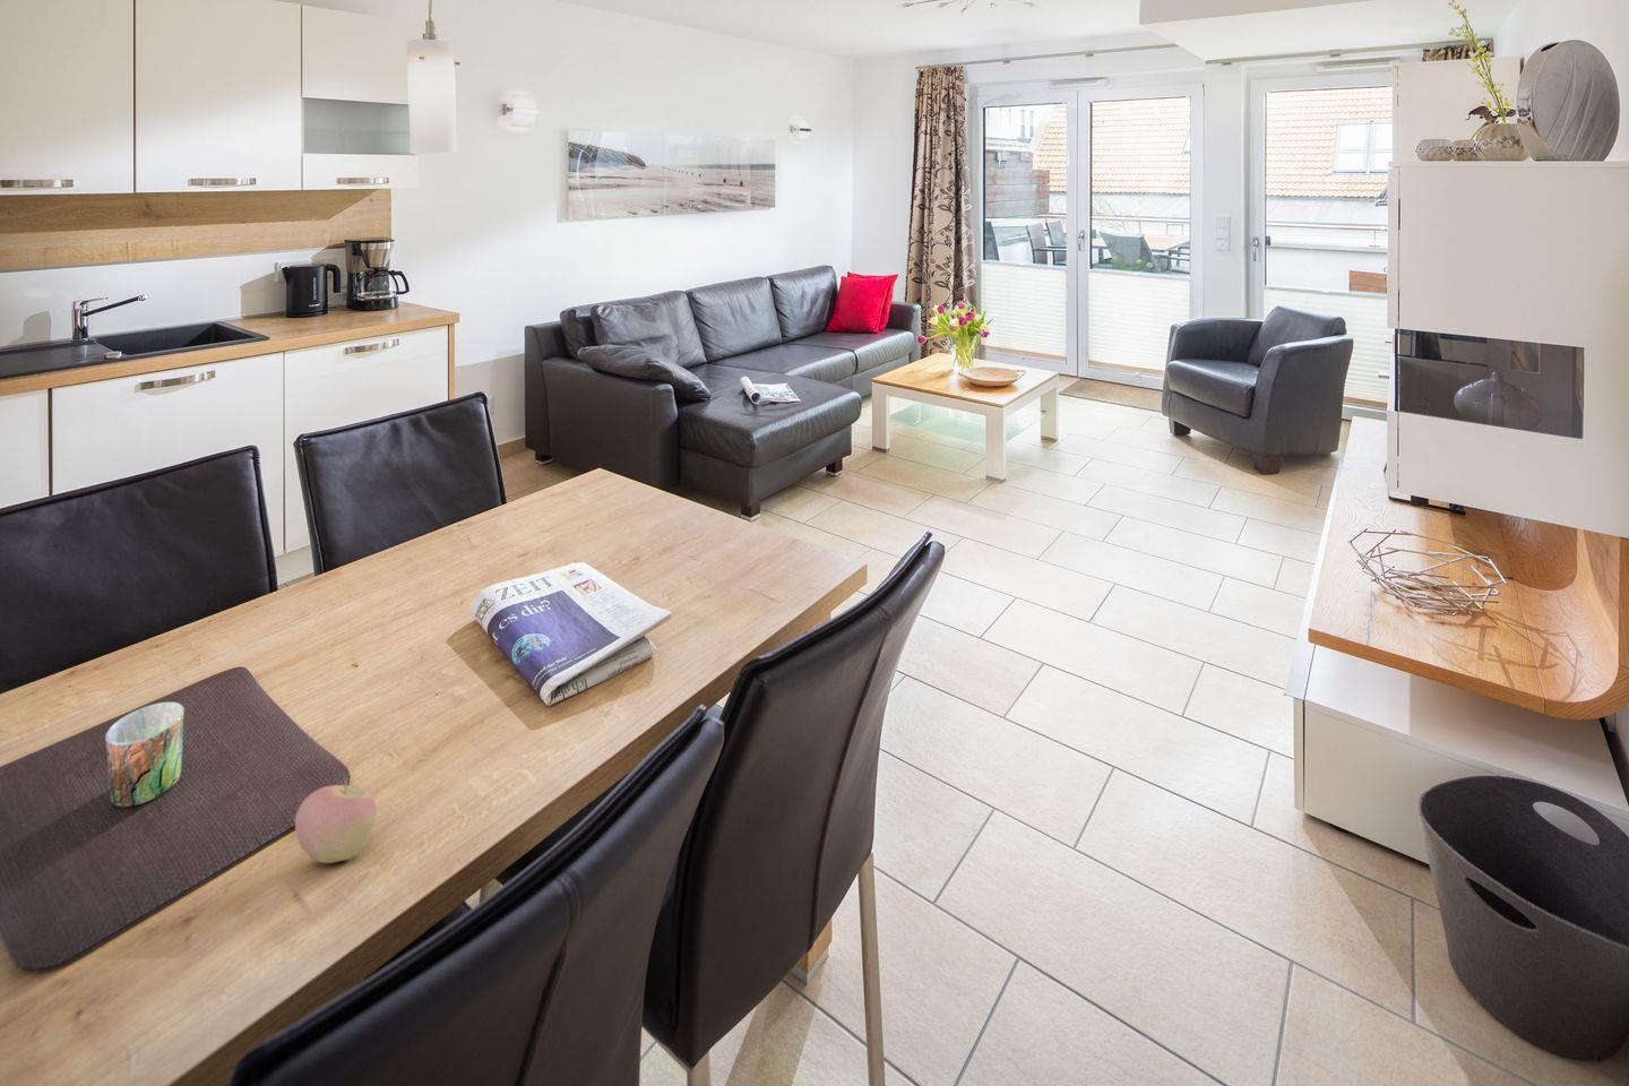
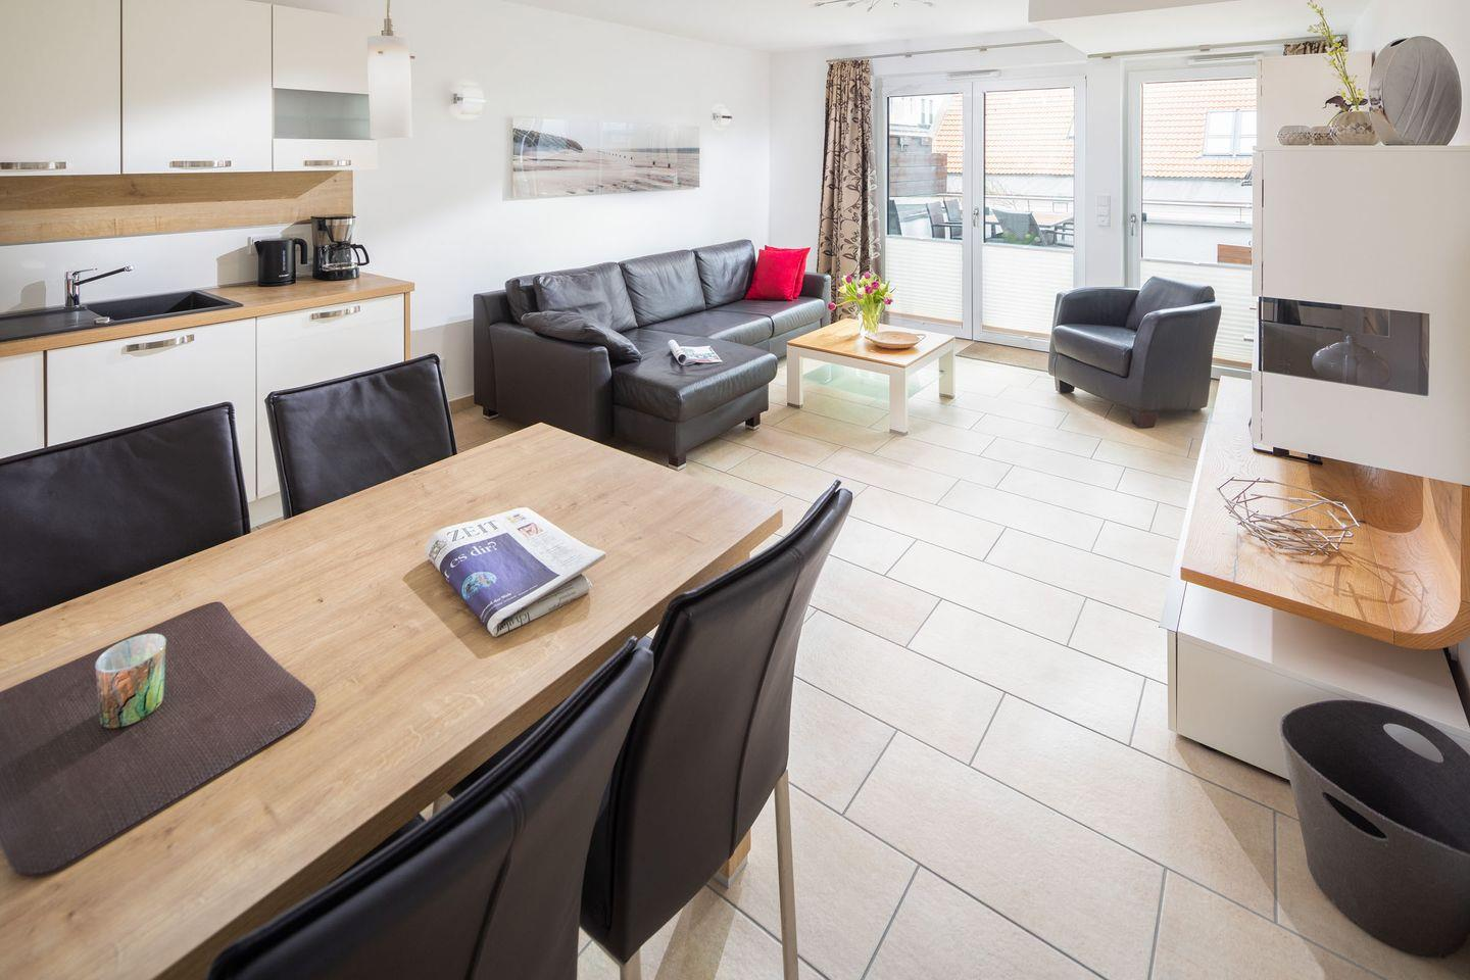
- apple (336, 818)
